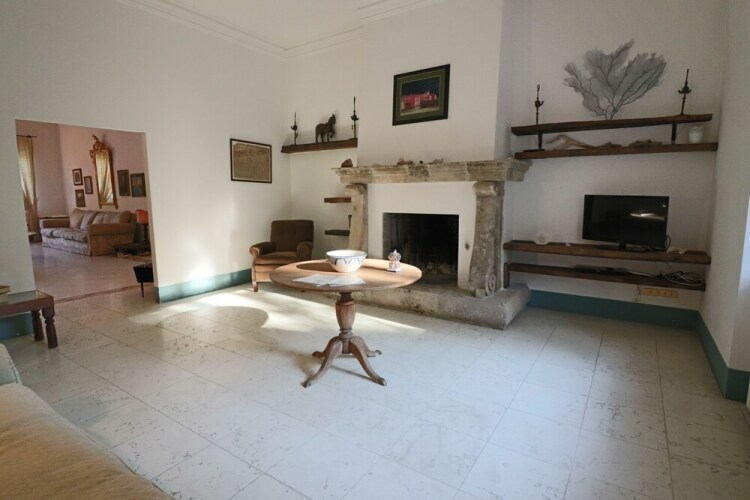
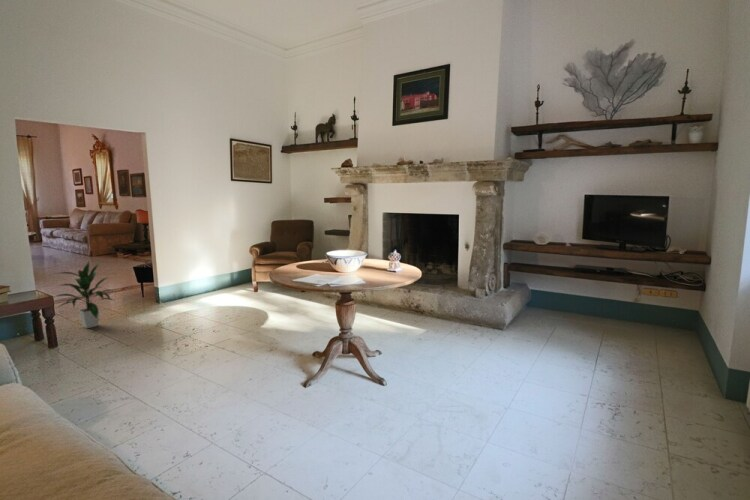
+ indoor plant (86, 295)
